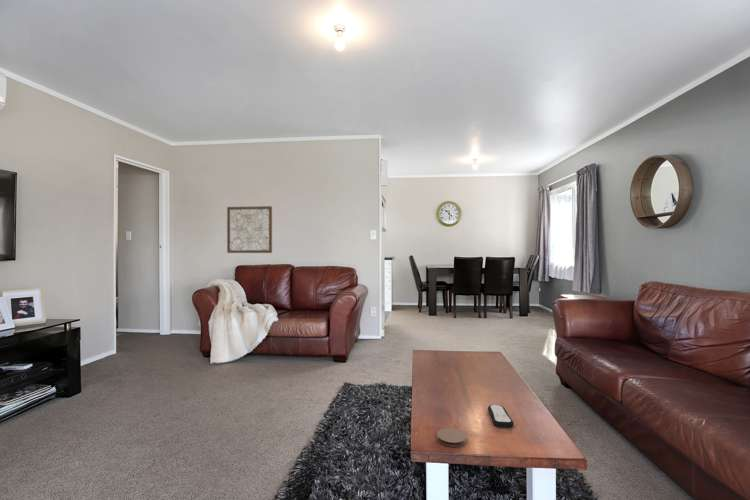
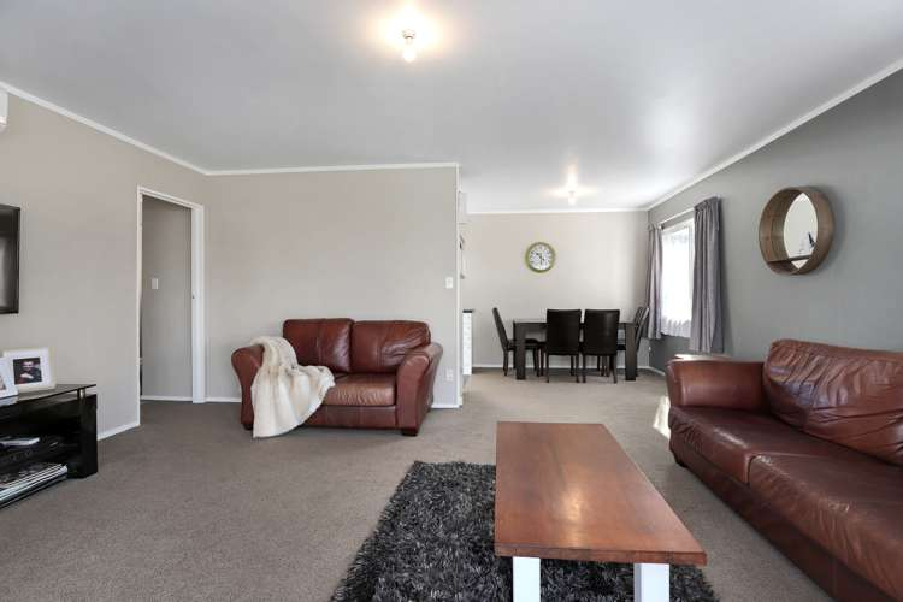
- coaster (451, 437)
- wall art (249, 231)
- remote control (499, 415)
